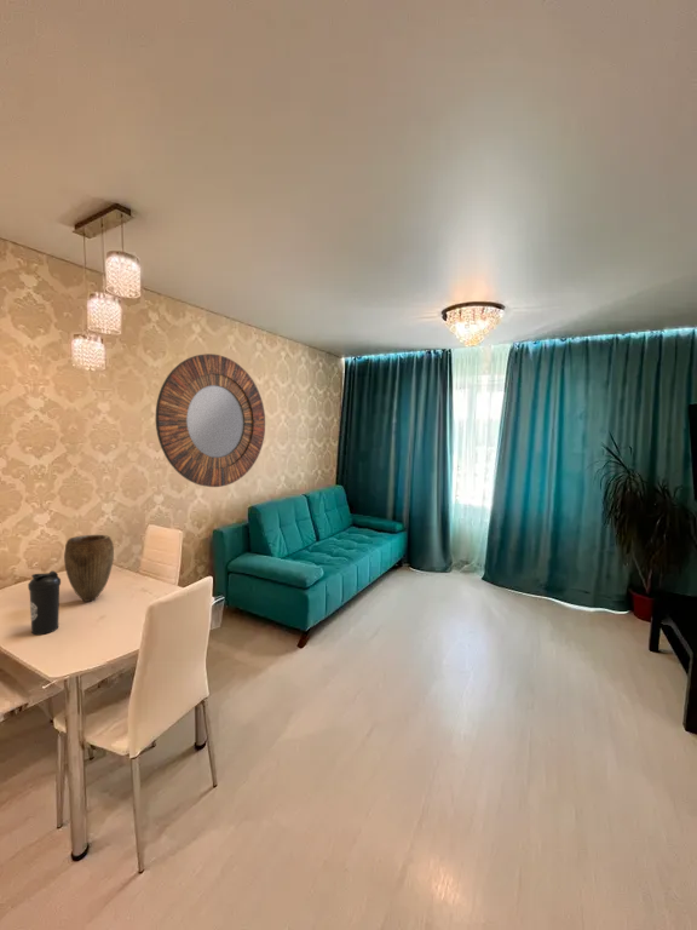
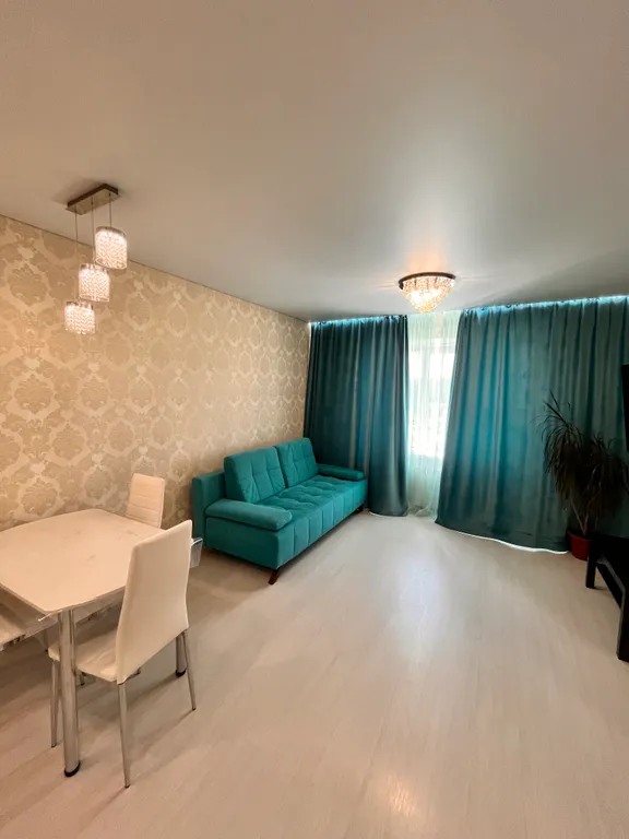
- home mirror (218, 421)
- vase (90, 568)
- water bottle (45, 601)
